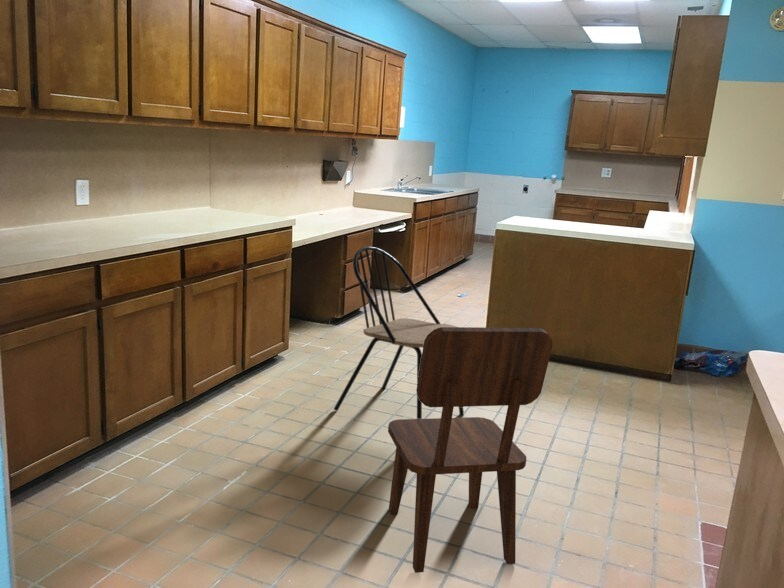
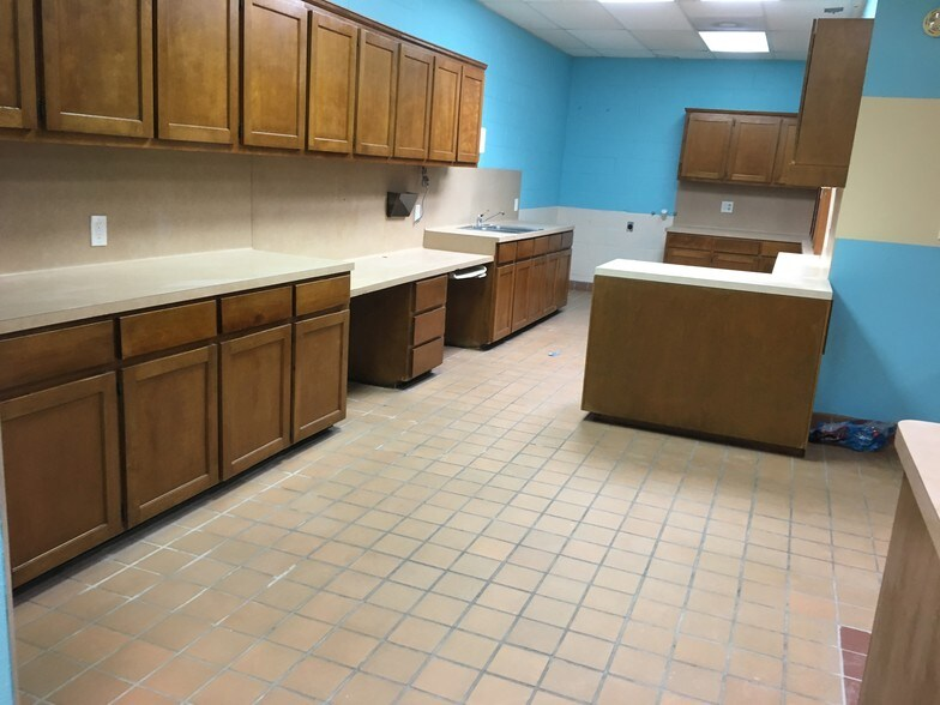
- dining chair (405, 335)
- dining chair (458, 427)
